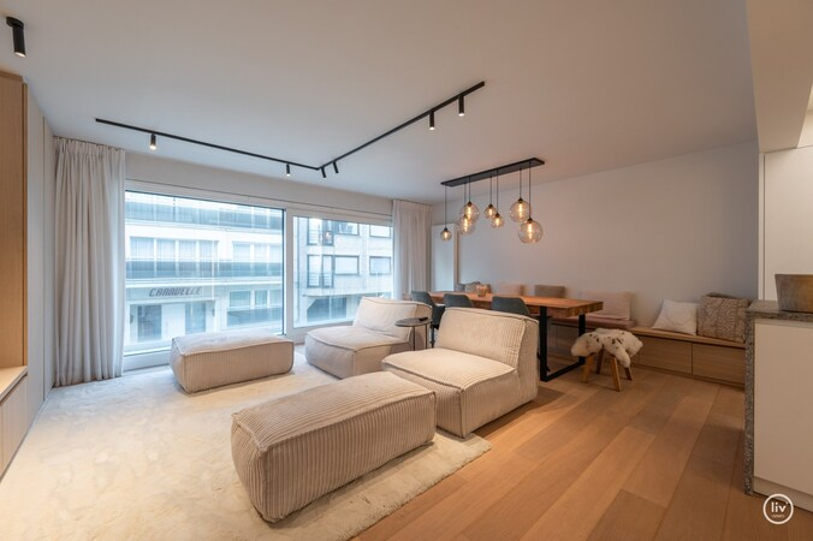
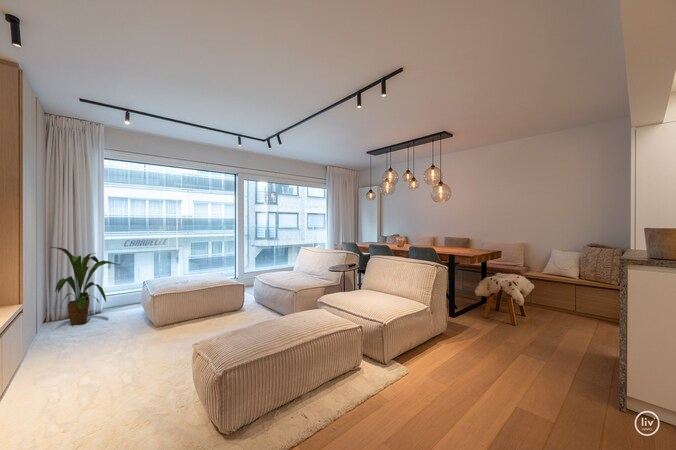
+ house plant (88, 283)
